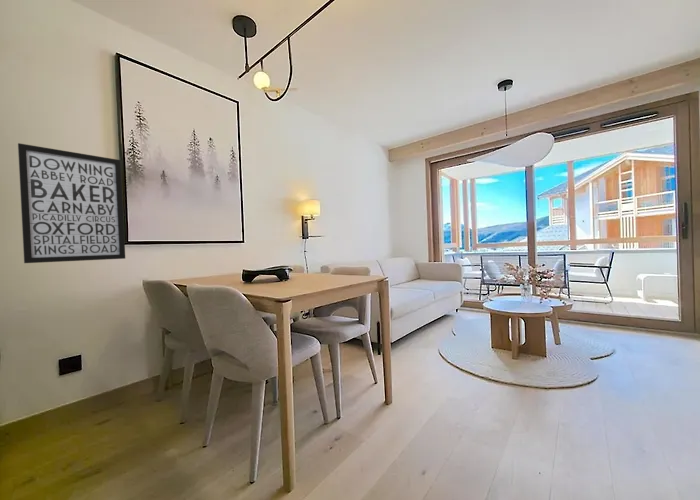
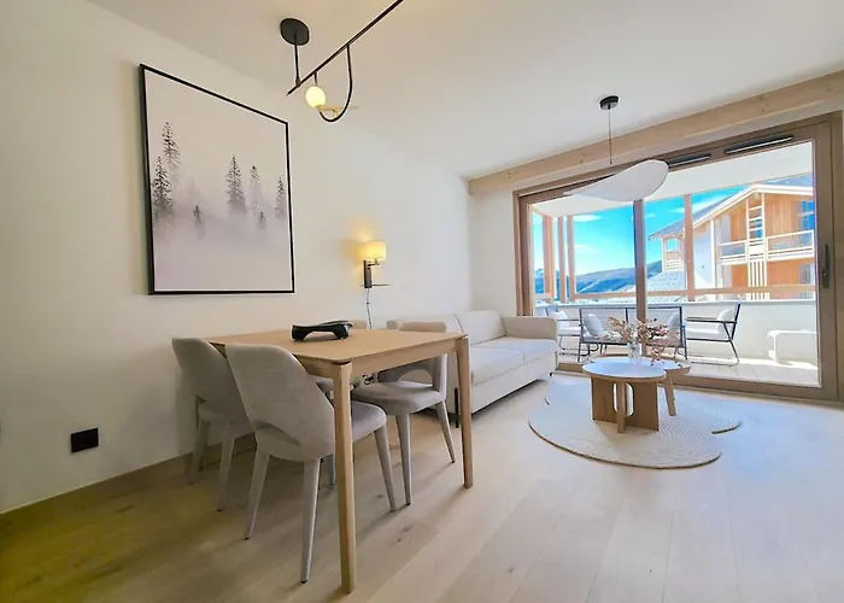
- wall art (76, 206)
